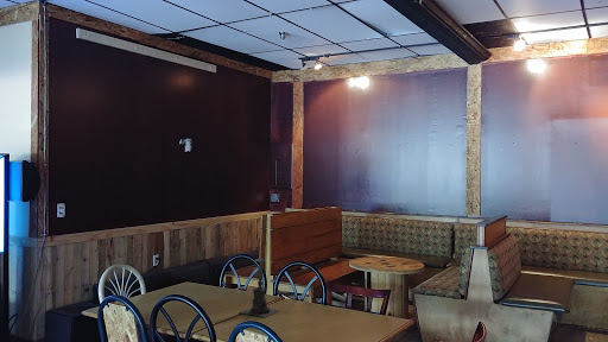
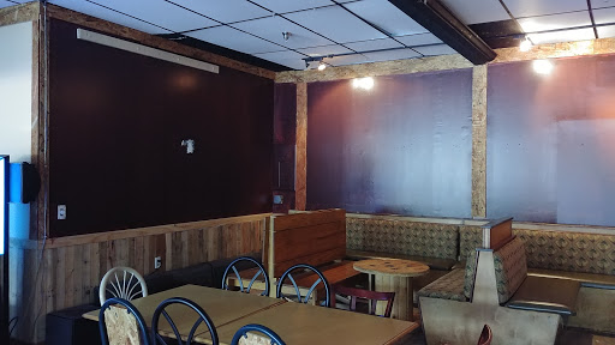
- candle holder (259, 280)
